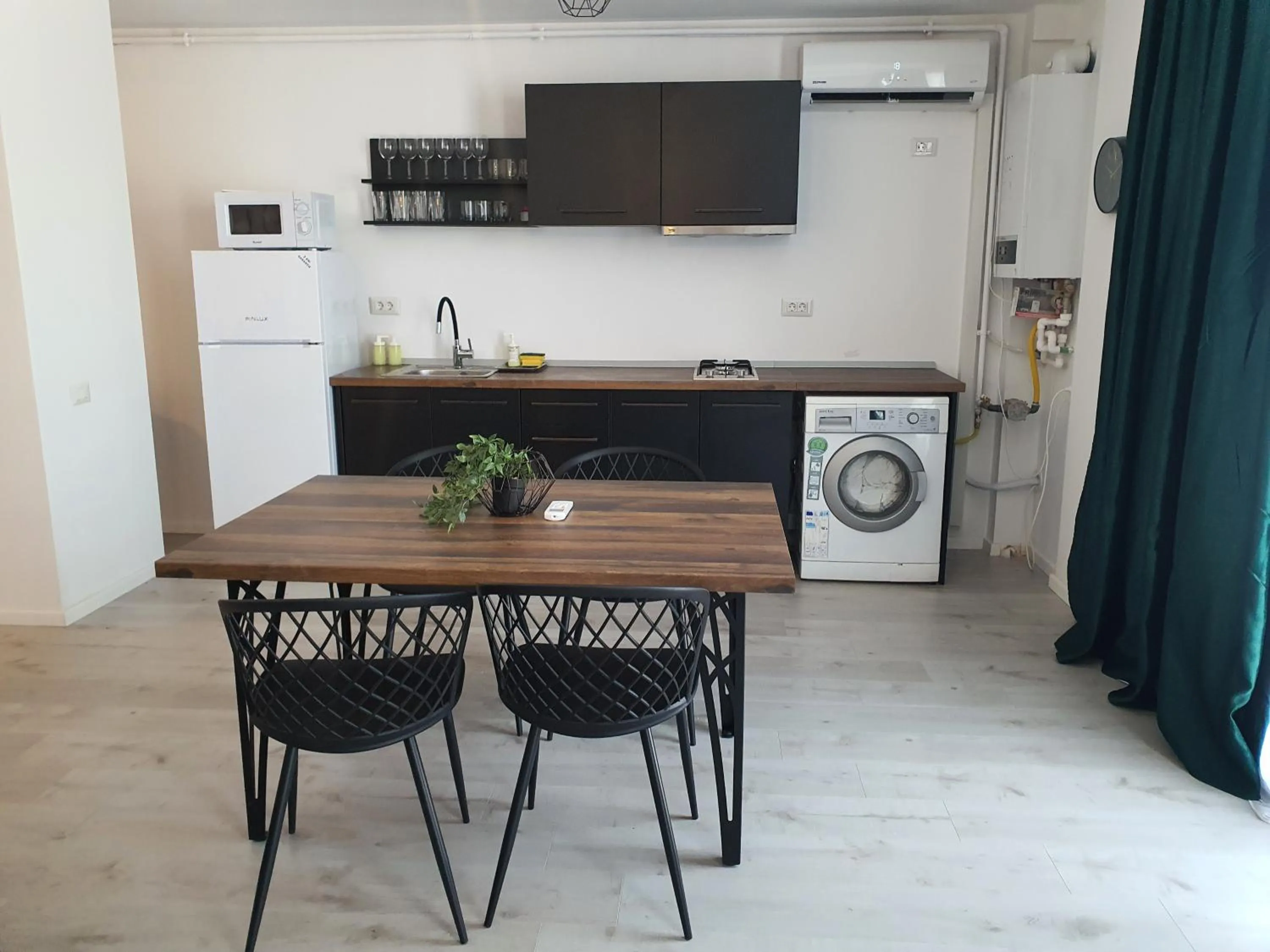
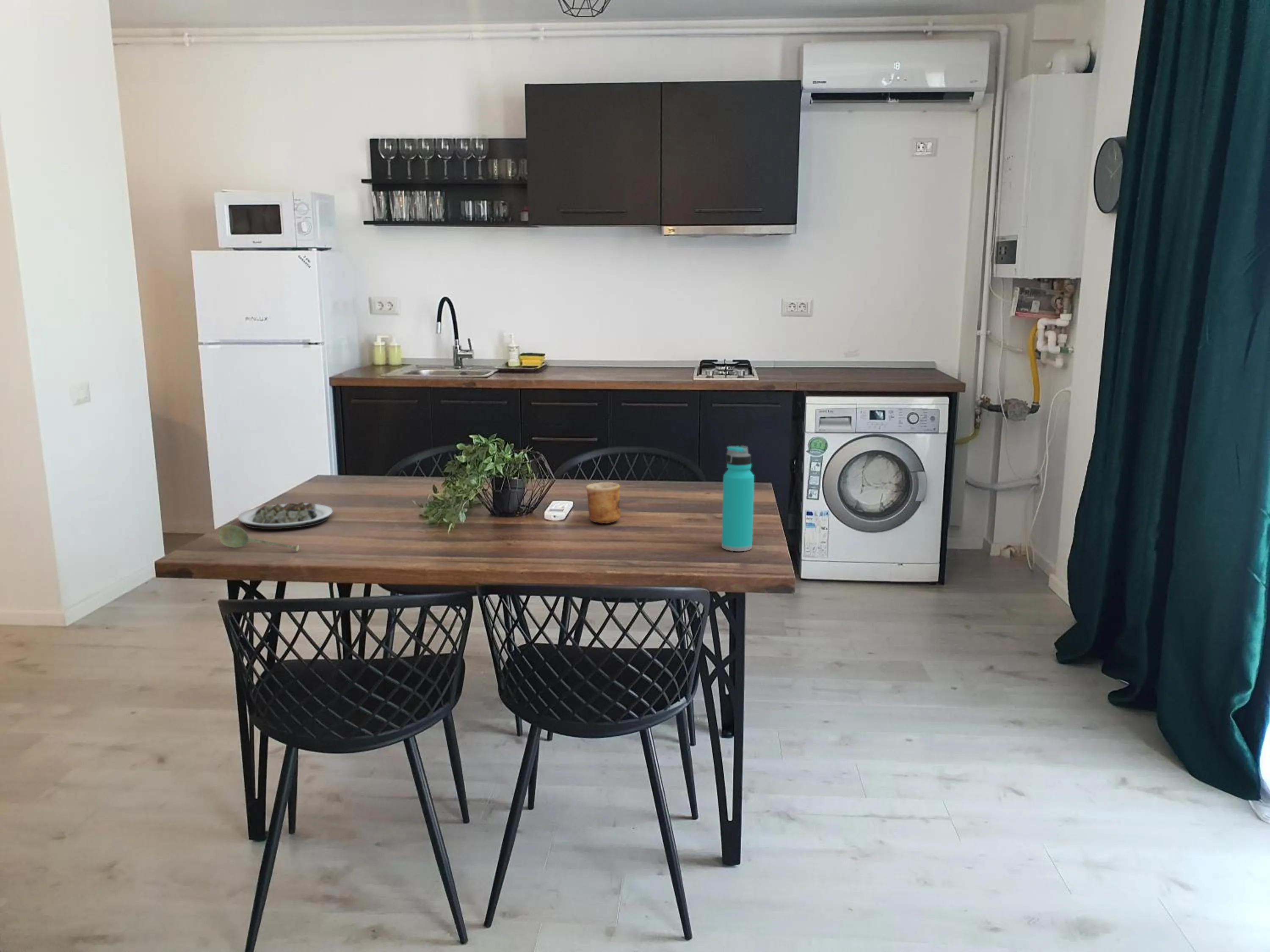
+ soupspoon (258, 539)
+ cup (603, 503)
+ plate (286, 513)
+ water bottle (738, 497)
